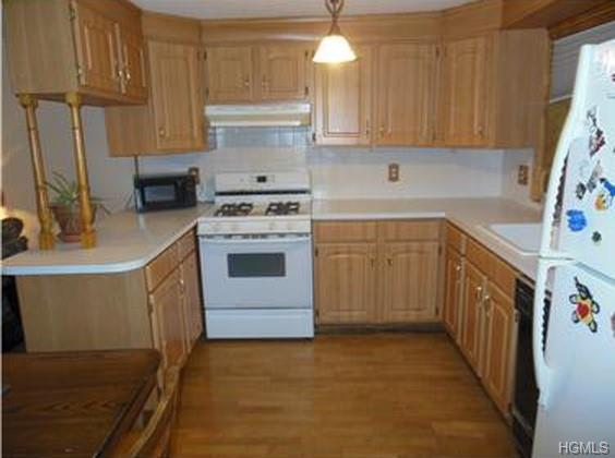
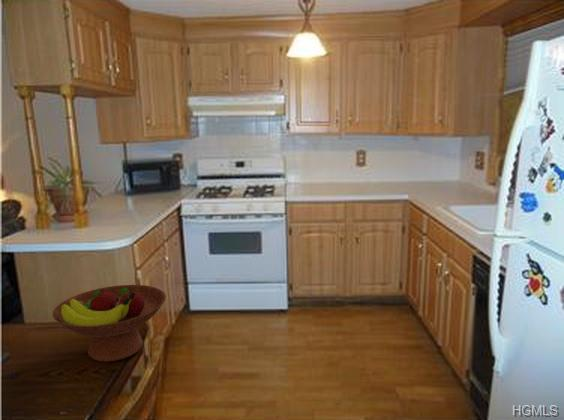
+ fruit bowl (113, 317)
